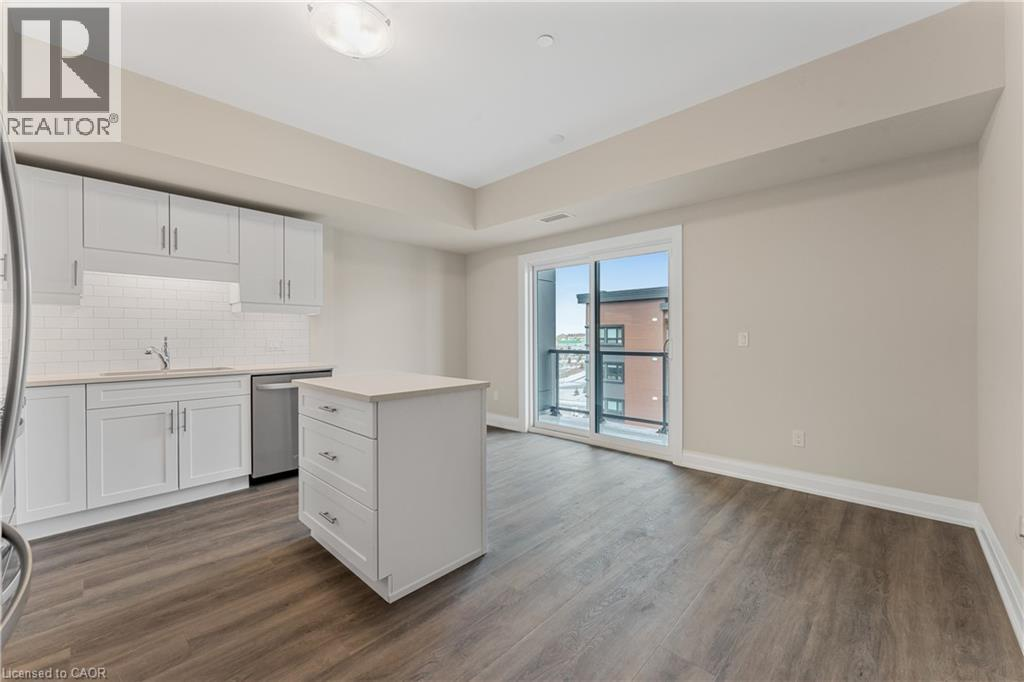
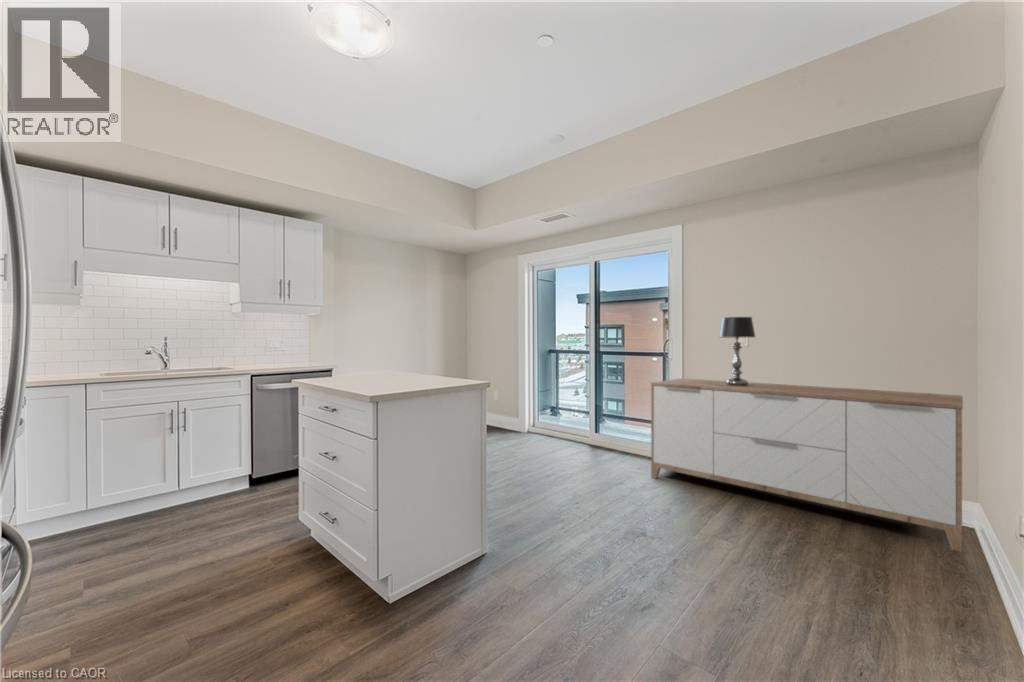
+ table lamp (737, 351)
+ sideboard (784, 442)
